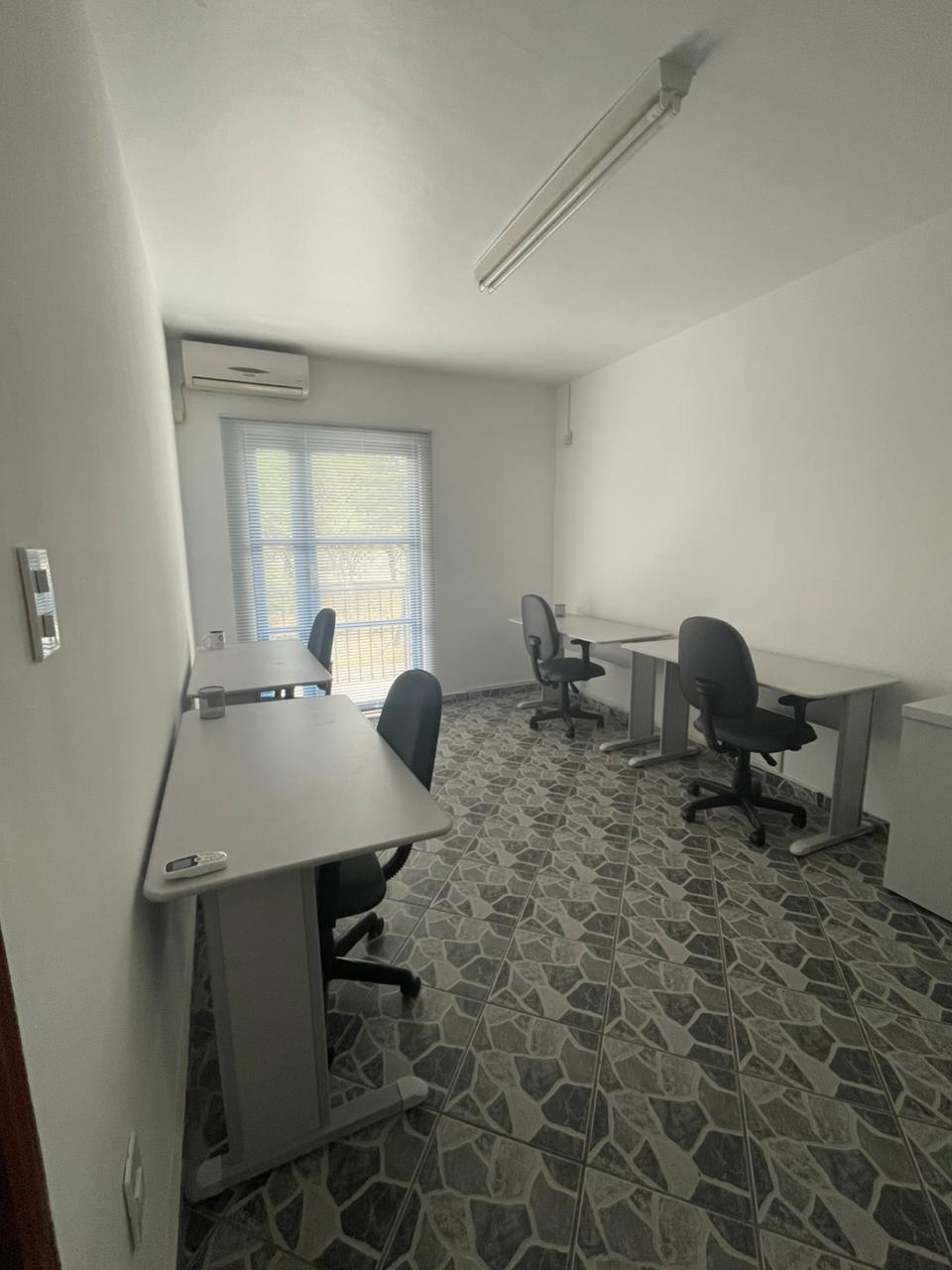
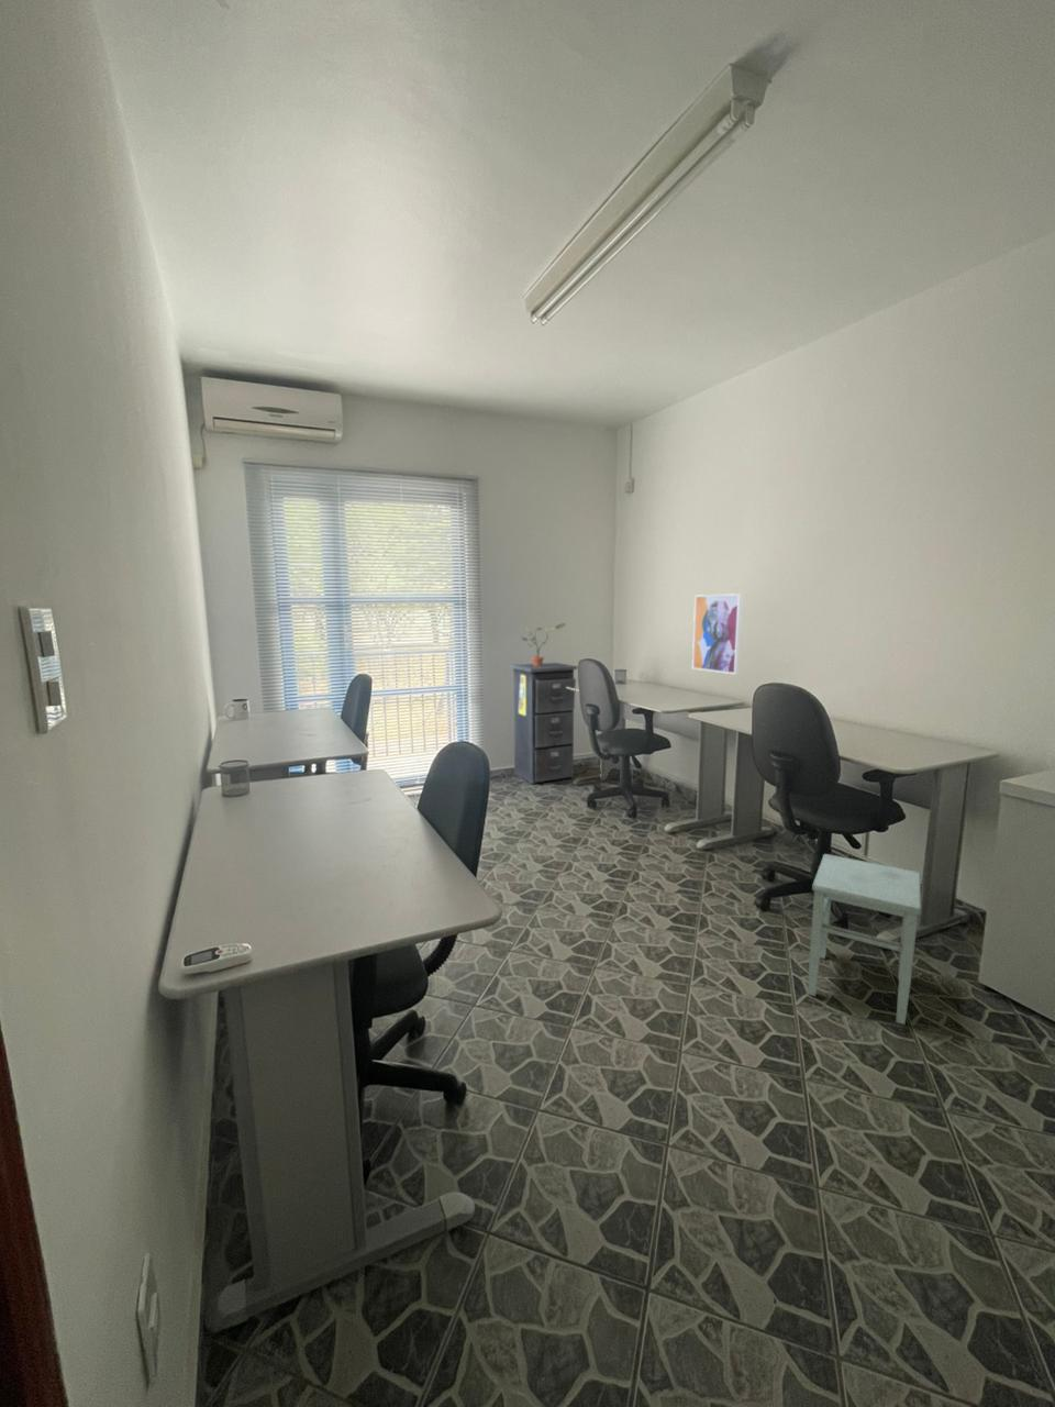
+ potted plant (542, 644)
+ stool (861, 933)
+ wall art (716, 634)
+ filing cabinet (545, 721)
